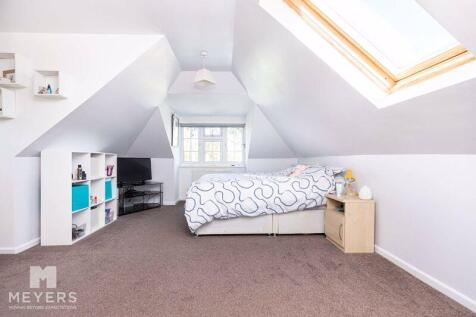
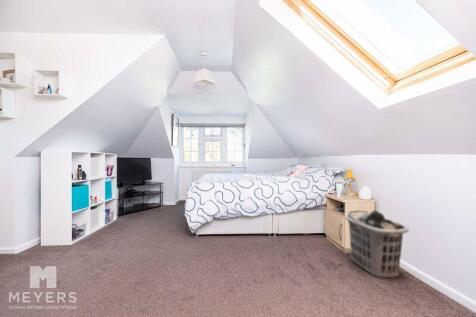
+ clothes hamper (373, 239)
